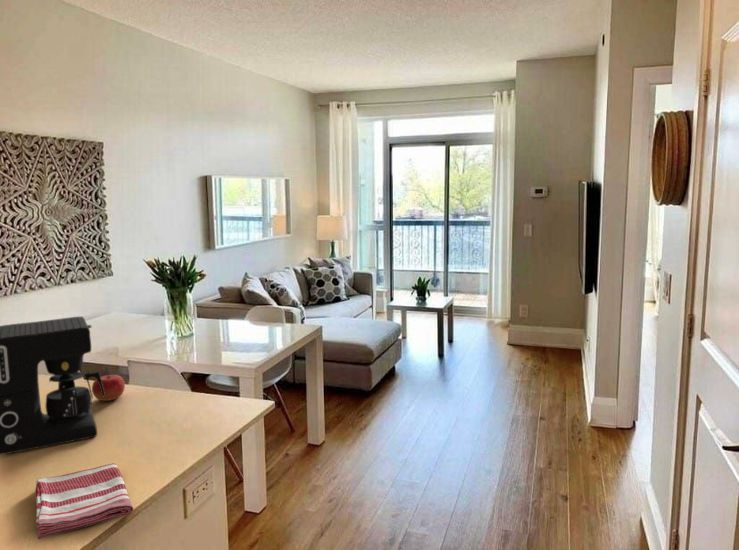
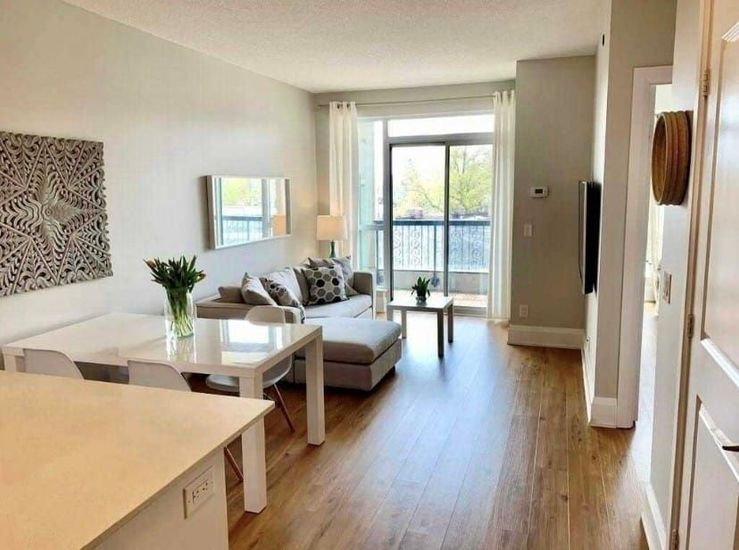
- coffee maker (49, 380)
- fruit (108, 386)
- dish towel (82, 494)
